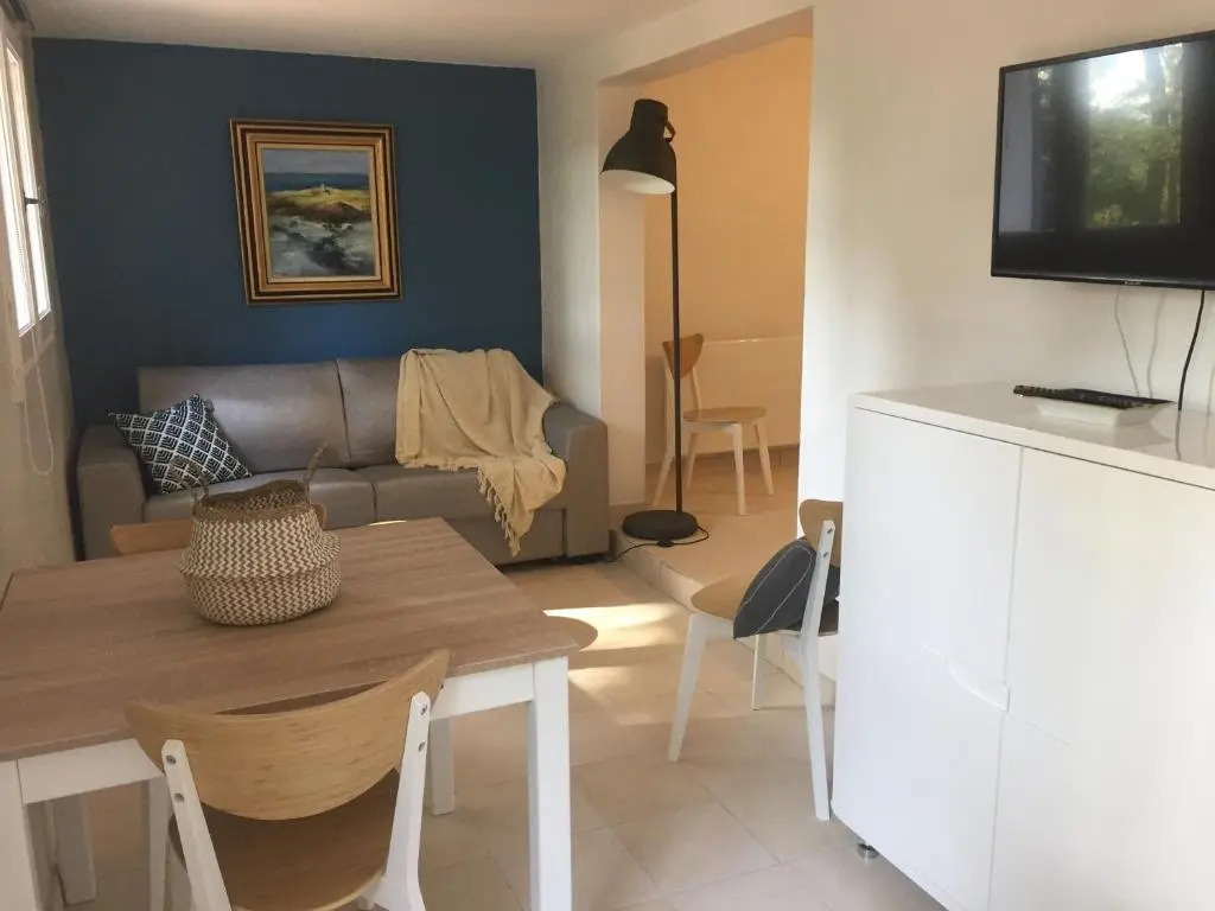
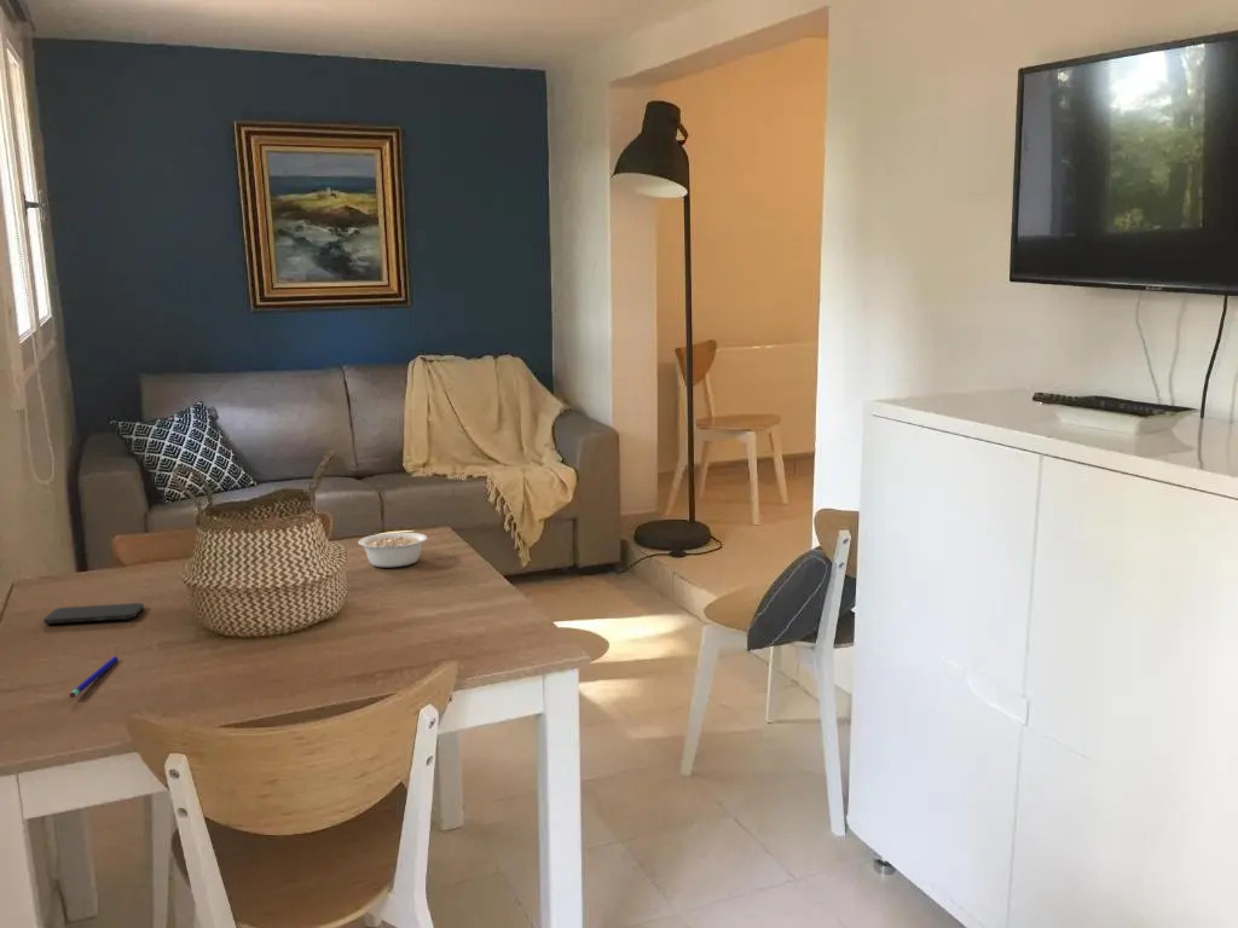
+ legume (395, 547)
+ smartphone (94, 613)
+ pen (94, 675)
